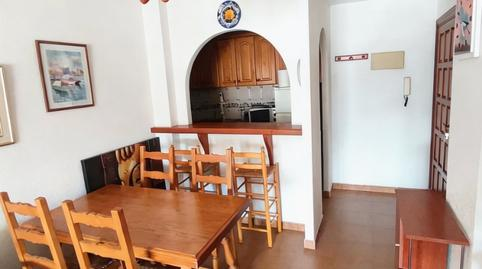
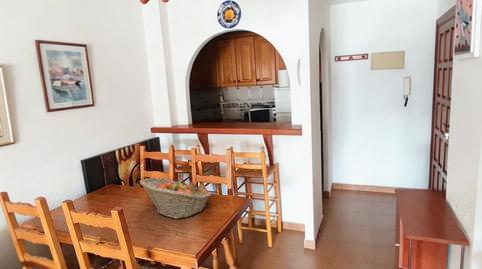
+ fruit basket (176, 193)
